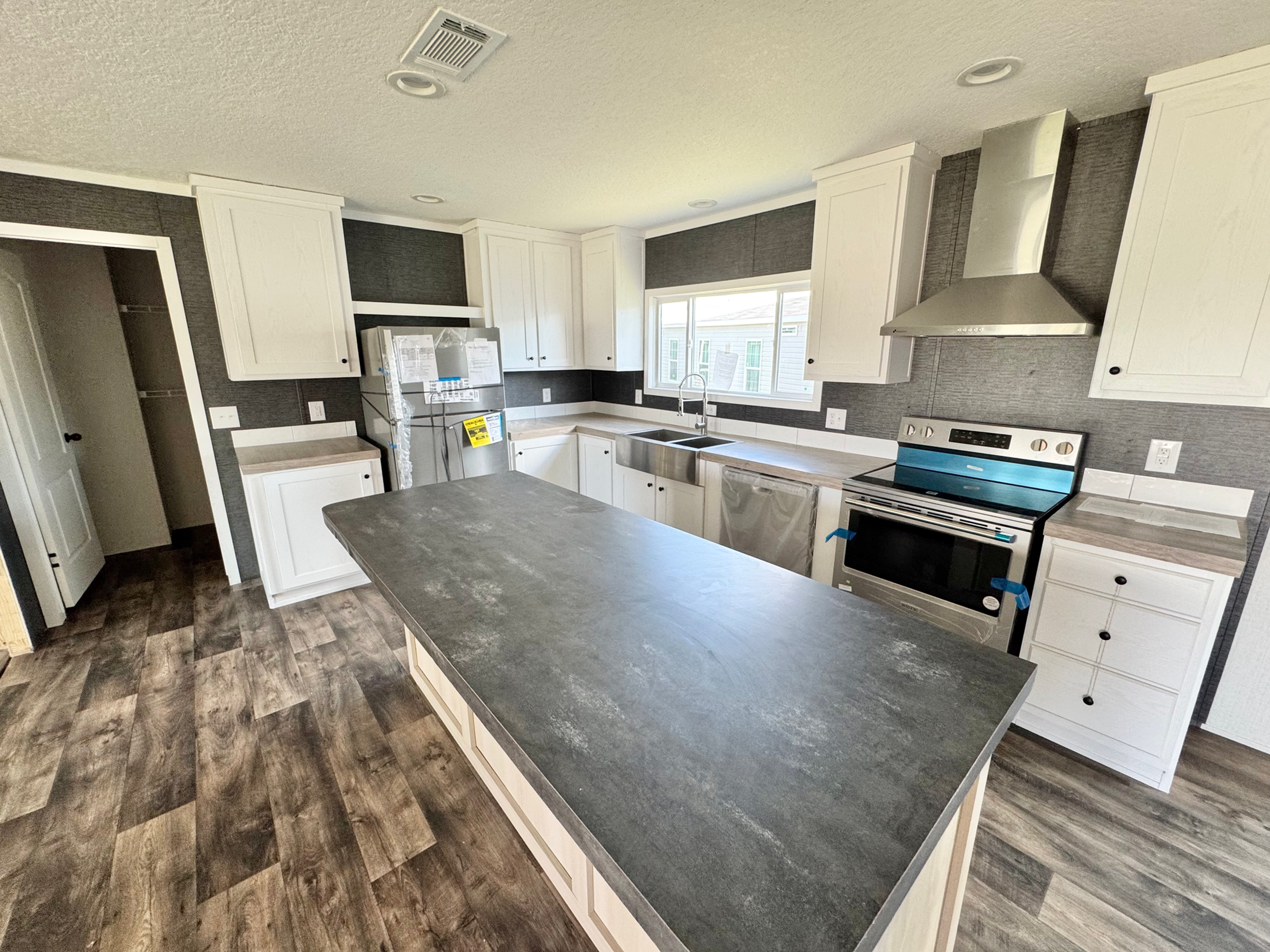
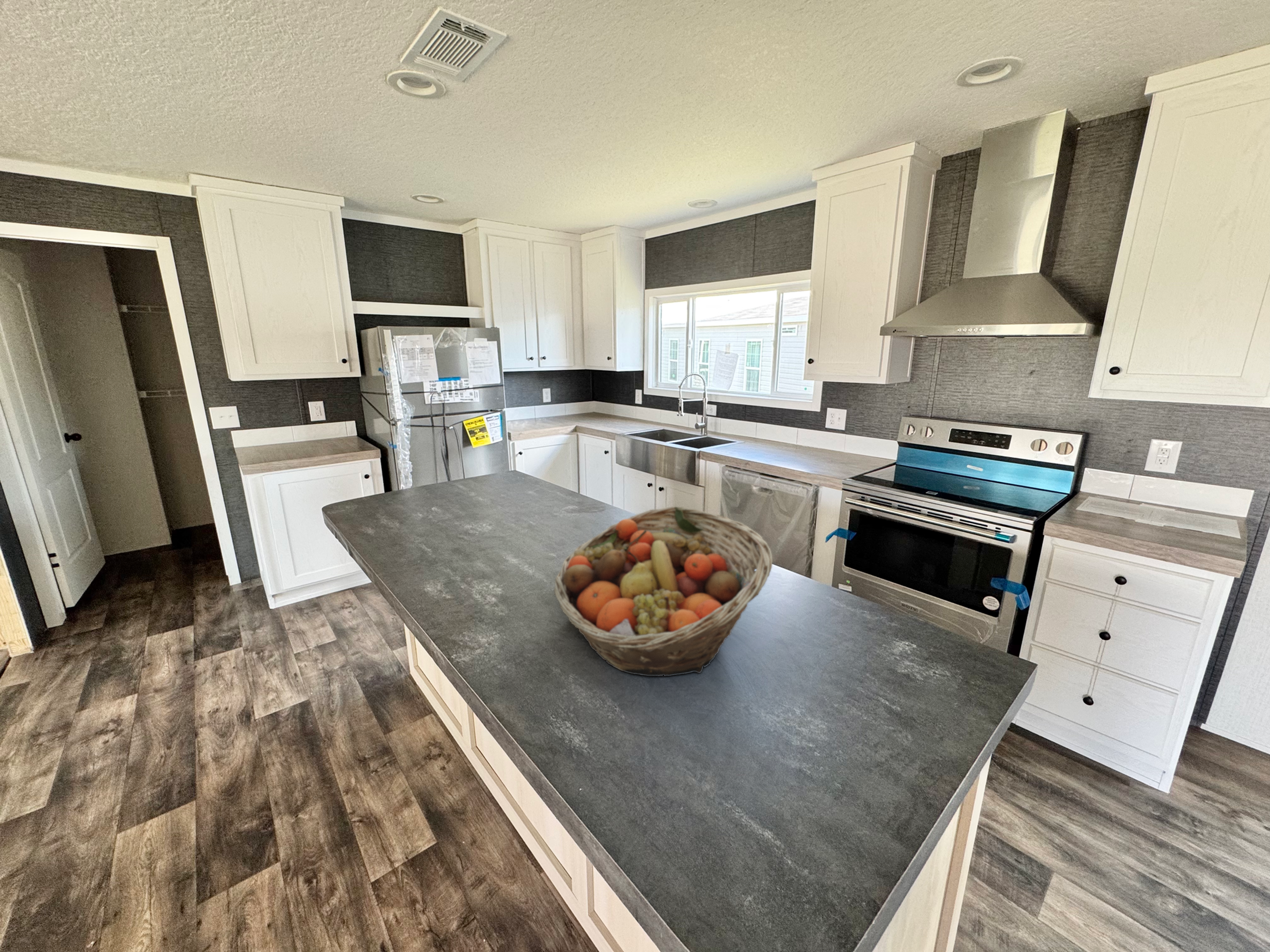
+ fruit basket (657, 581)
